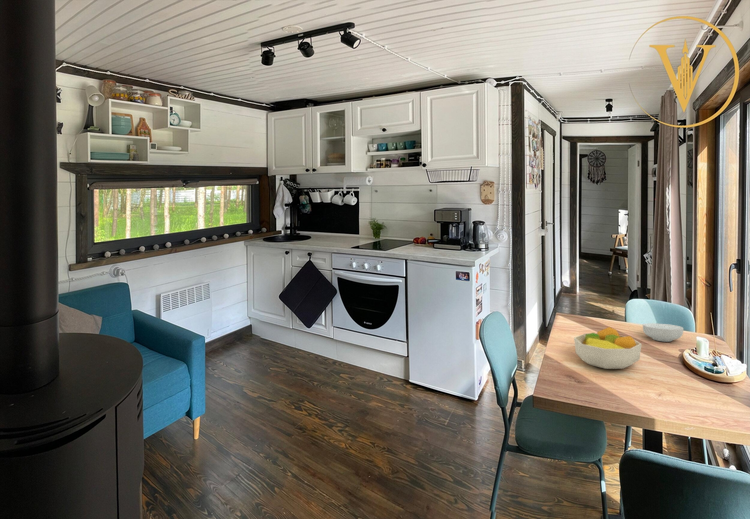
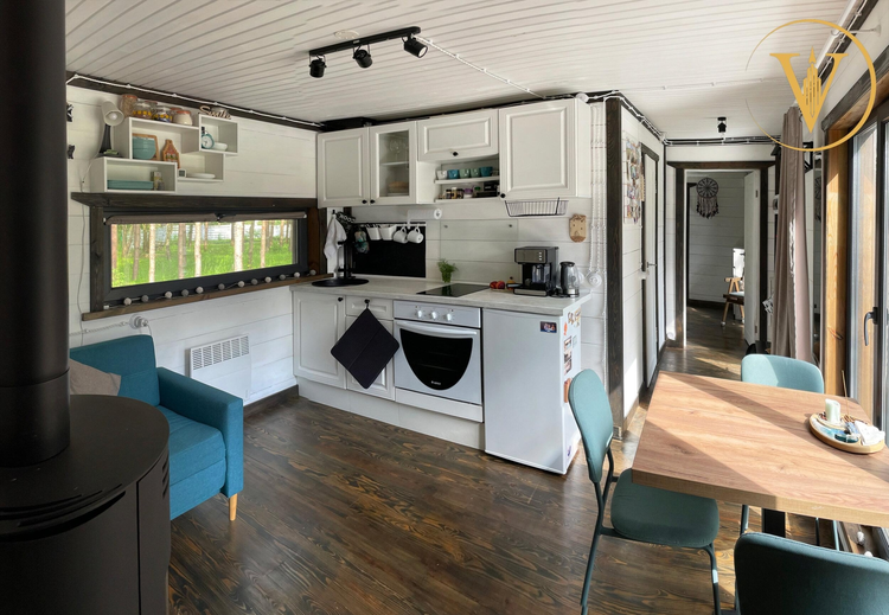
- fruit bowl (606, 346)
- cereal bowl (662, 332)
